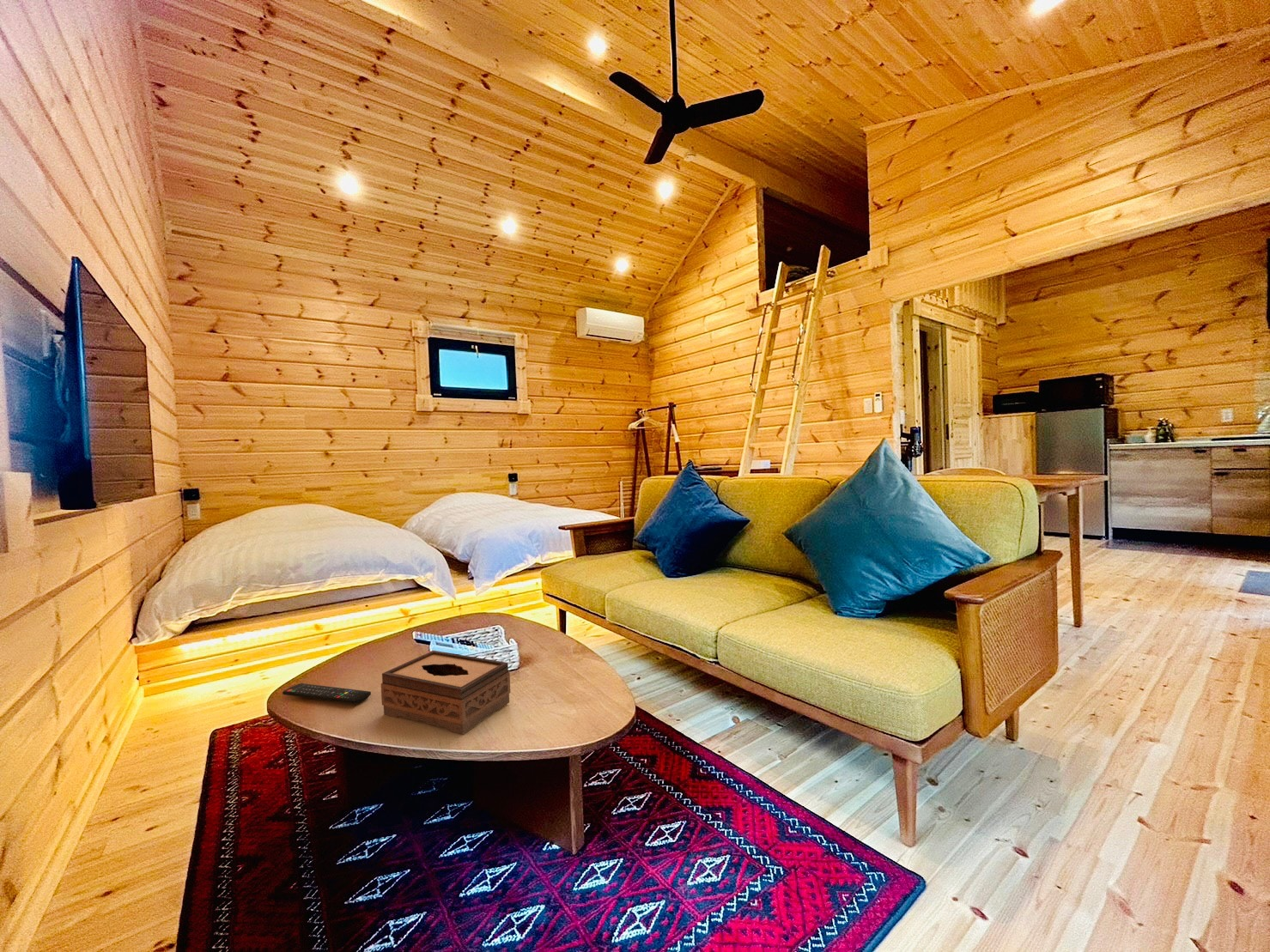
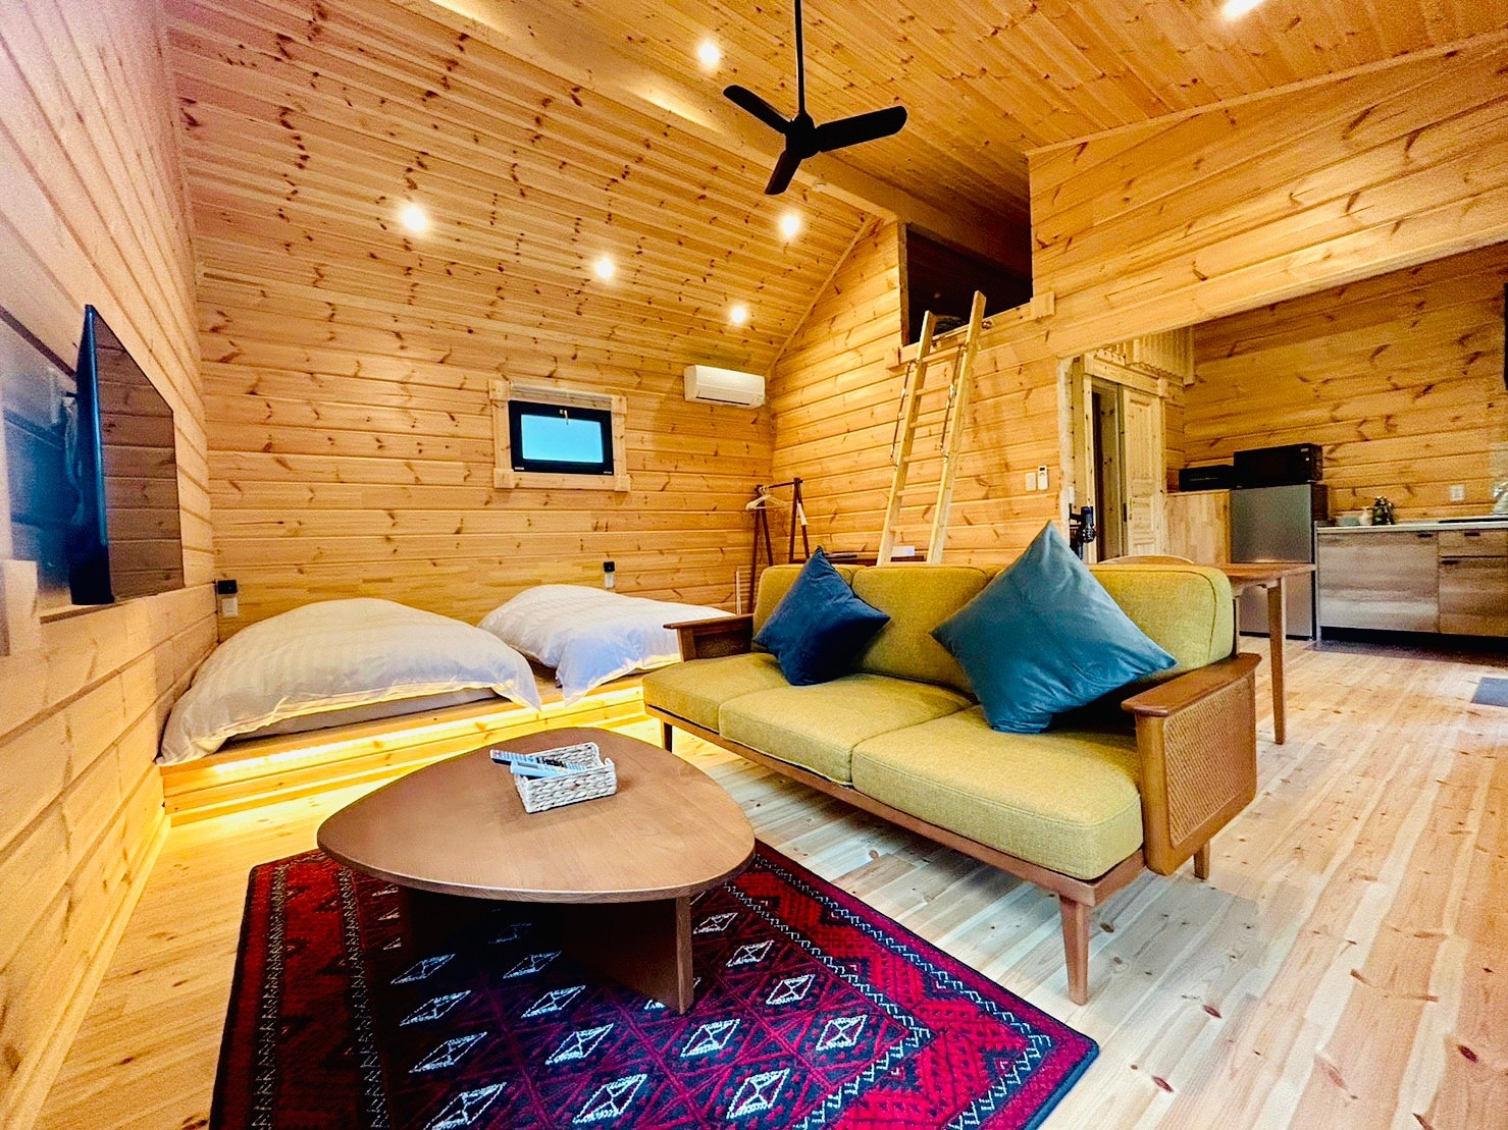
- tissue box (447, 688)
- remote control (325, 694)
